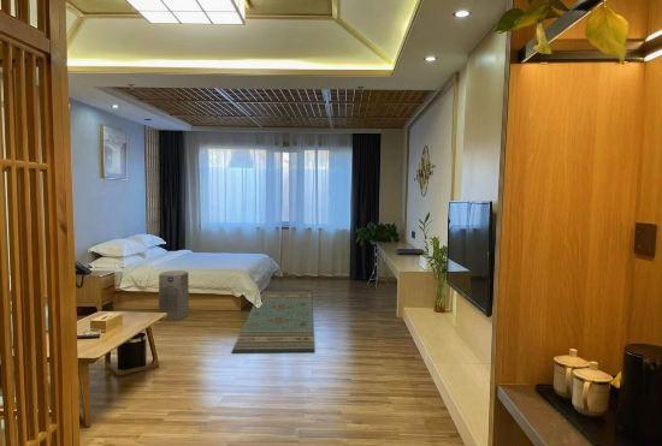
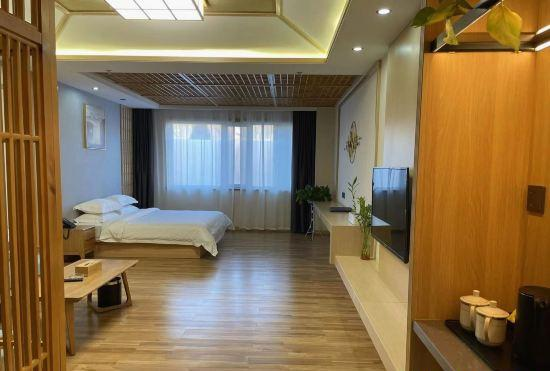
- rug (280, 314)
- fan (175, 293)
